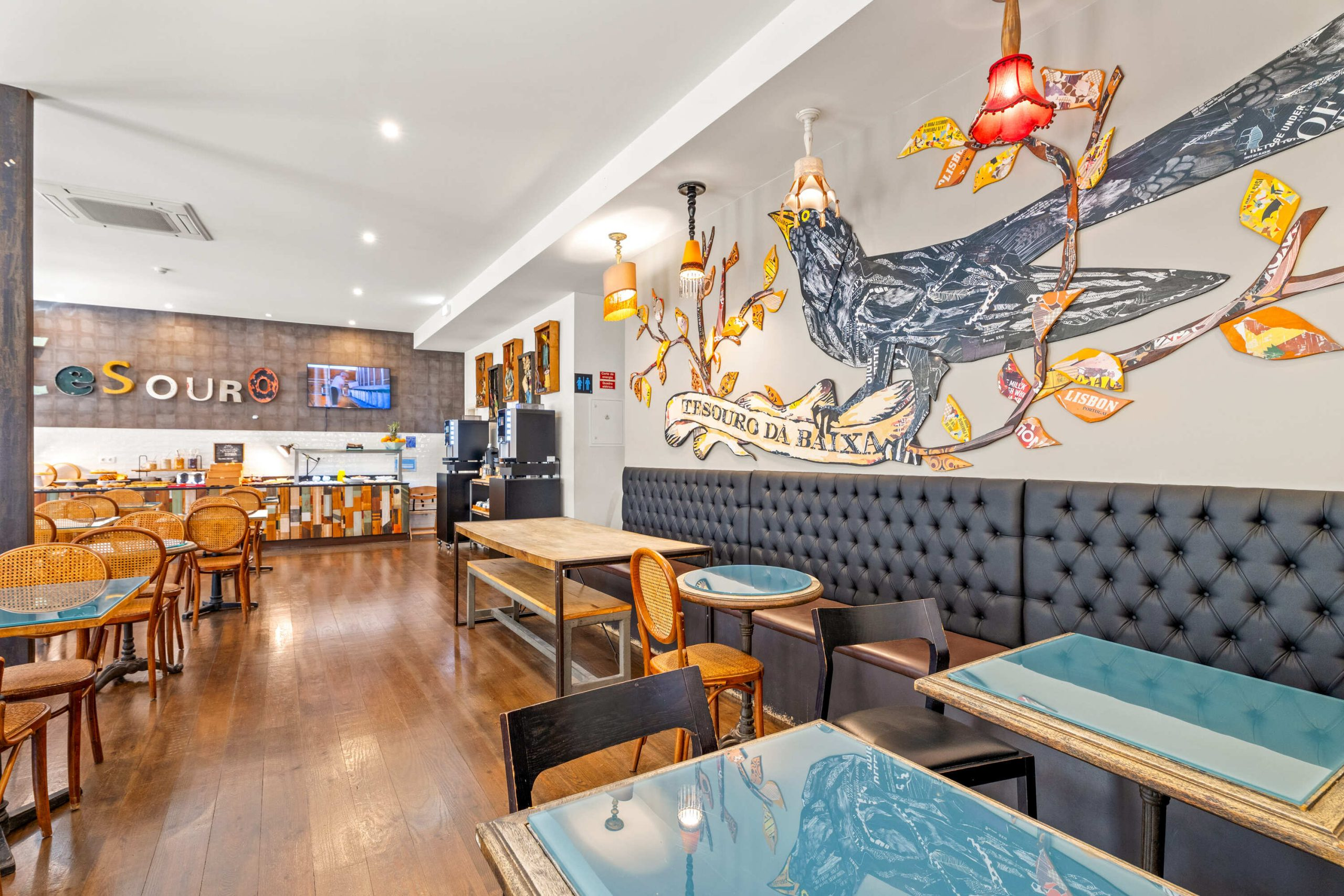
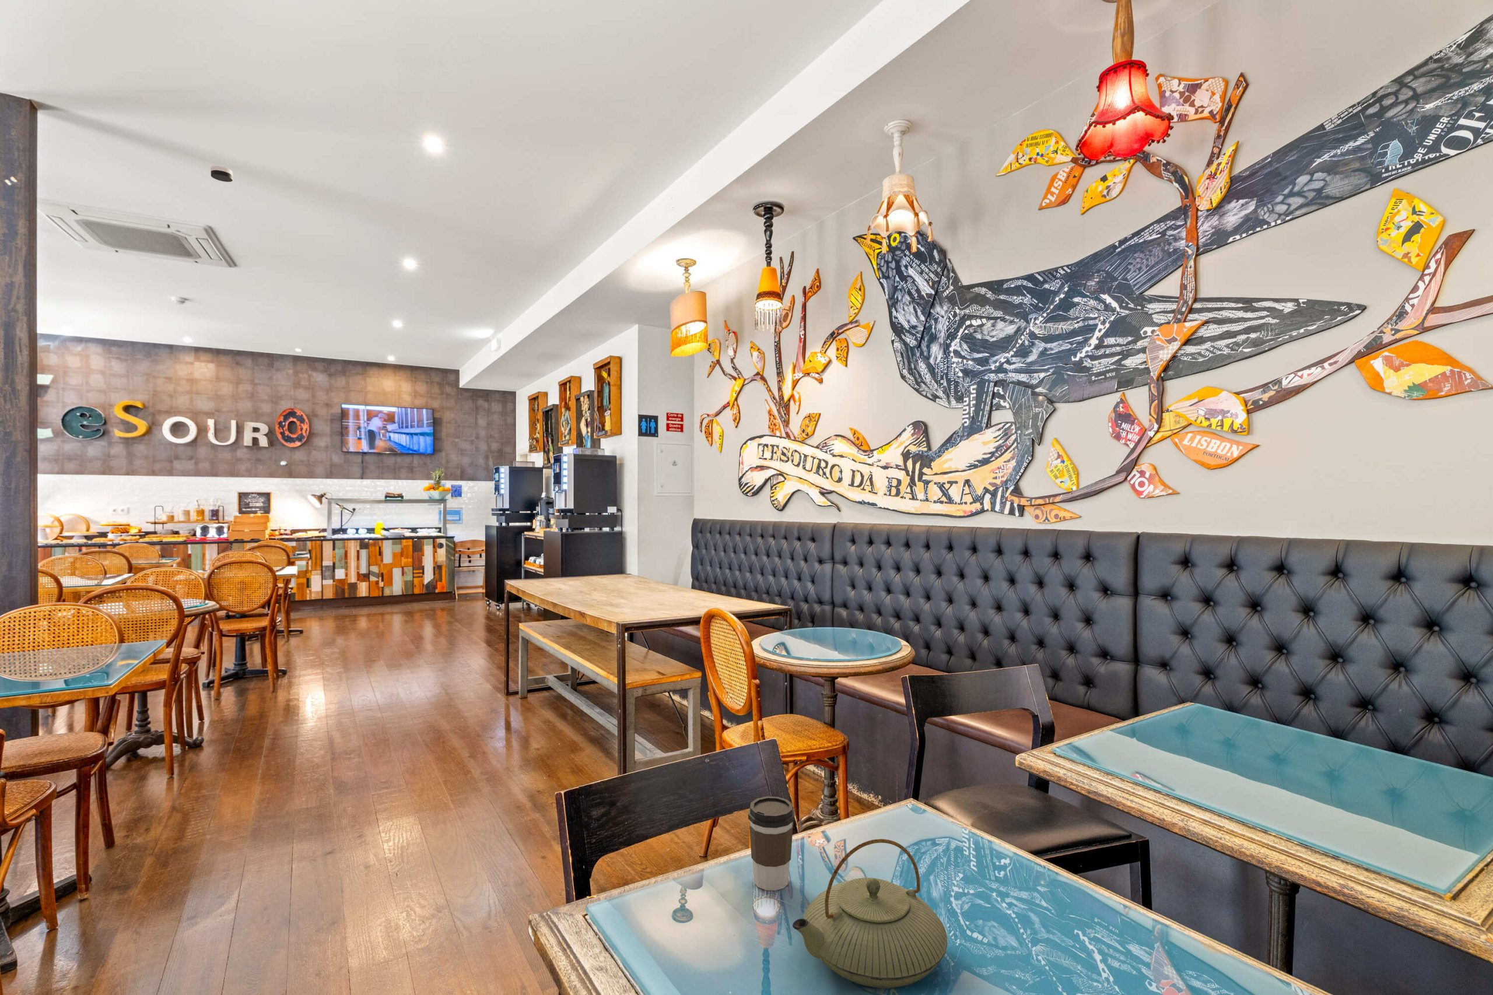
+ coffee cup (771, 843)
+ teapot (865, 898)
+ smoke detector (222, 173)
